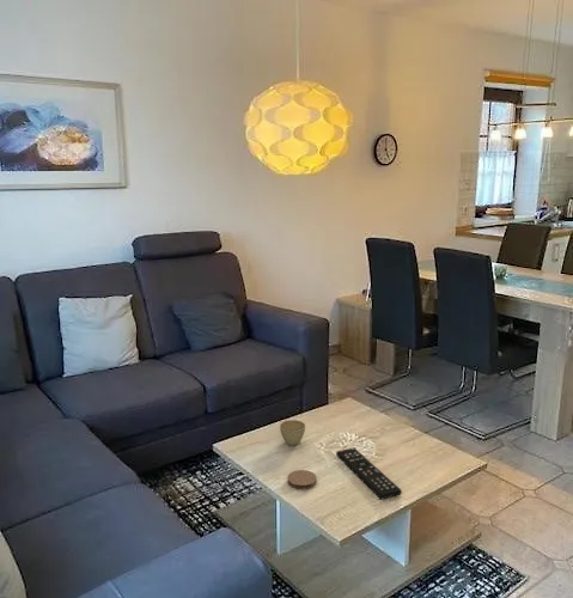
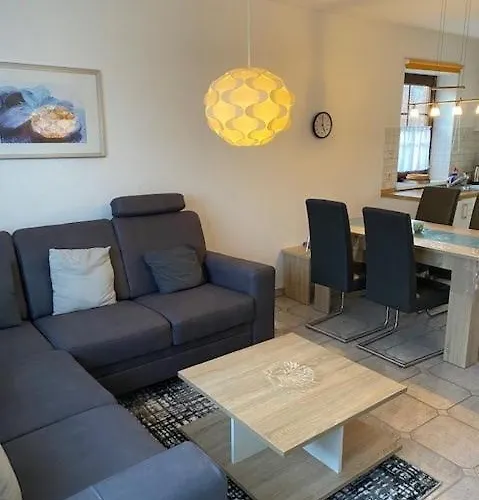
- coaster (301, 478)
- flower pot (292, 433)
- remote control (366, 470)
